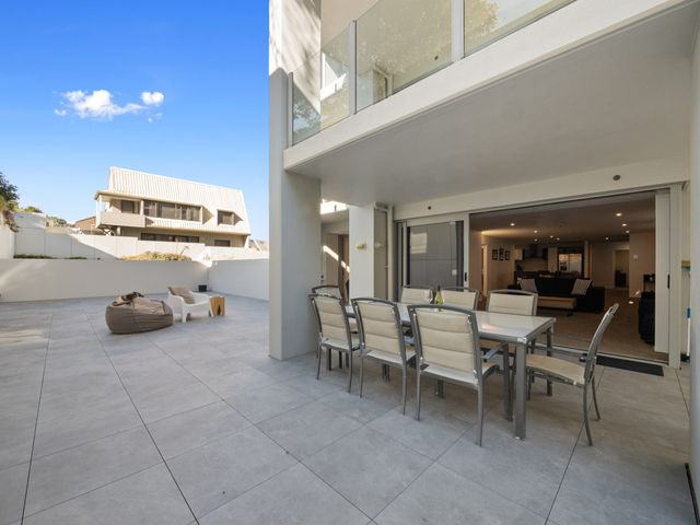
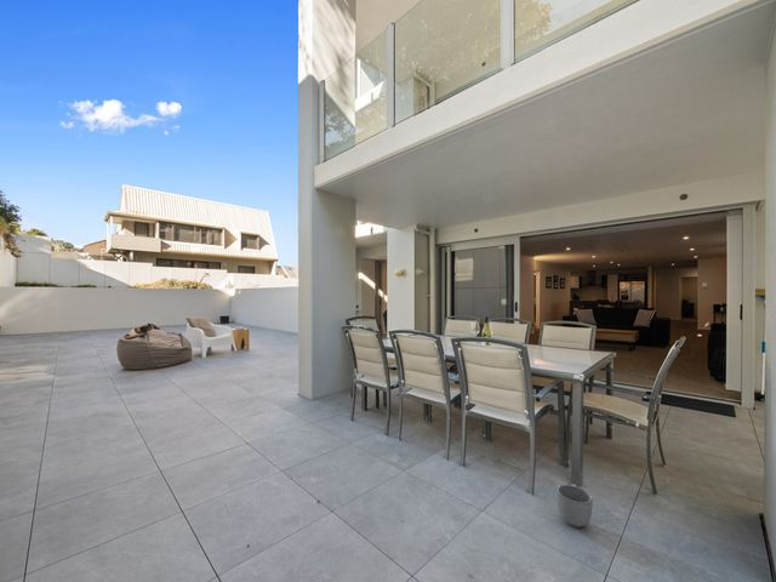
+ planter (574, 507)
